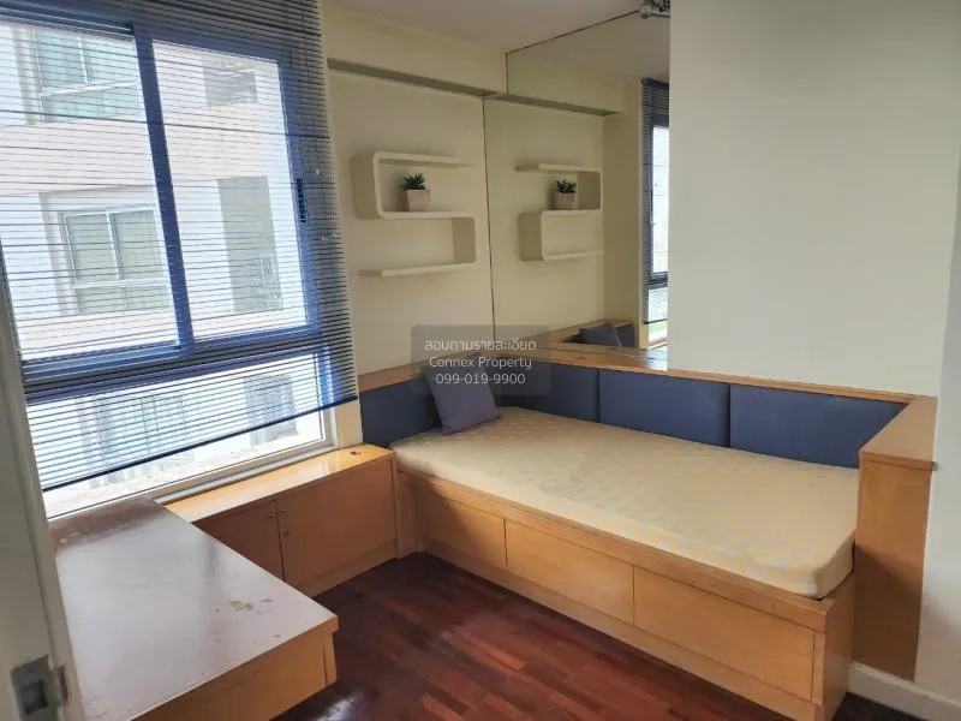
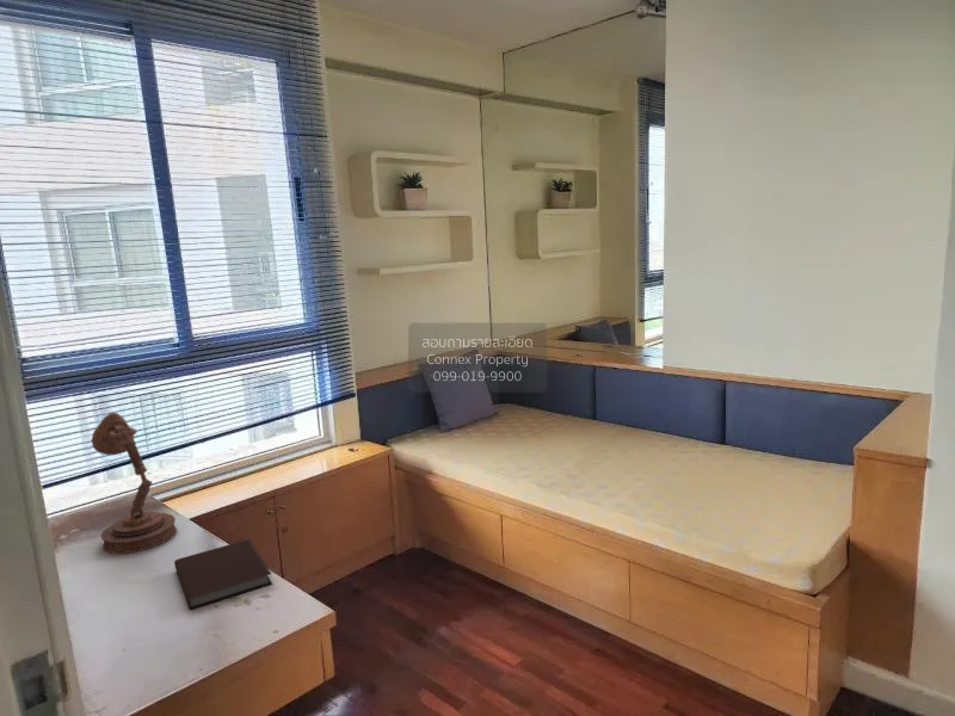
+ desk lamp (135, 473)
+ notebook (221, 572)
